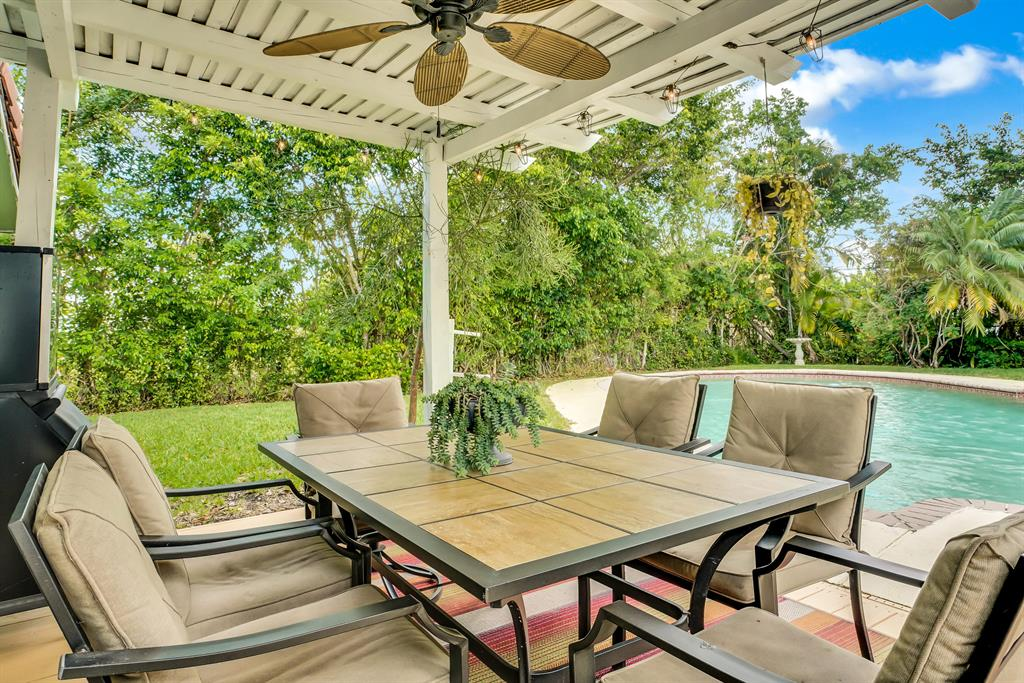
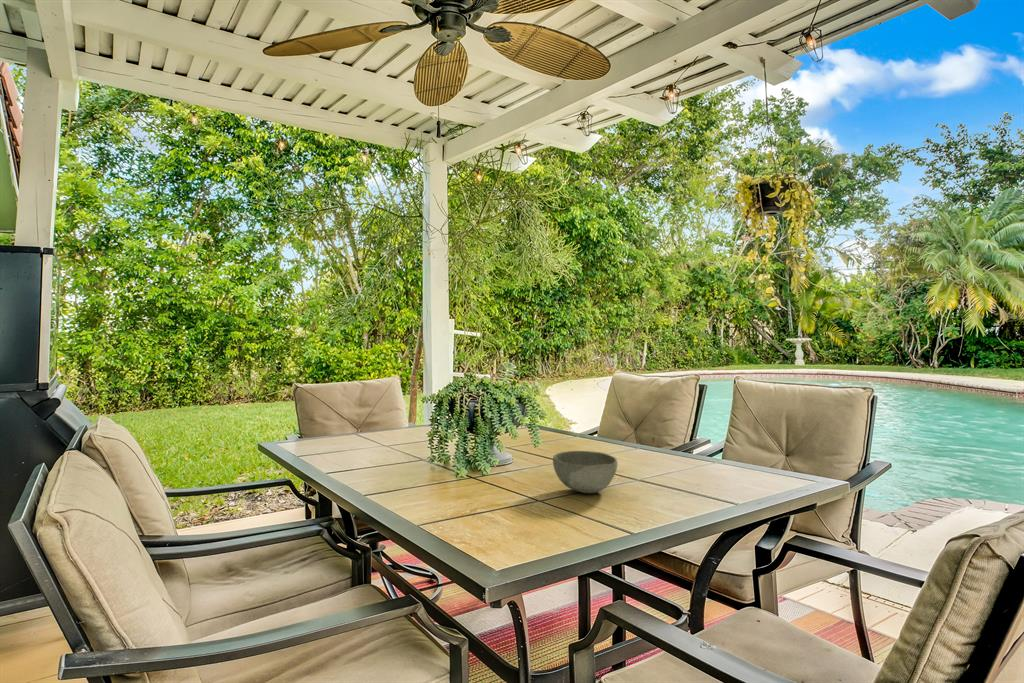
+ bowl (584, 474)
